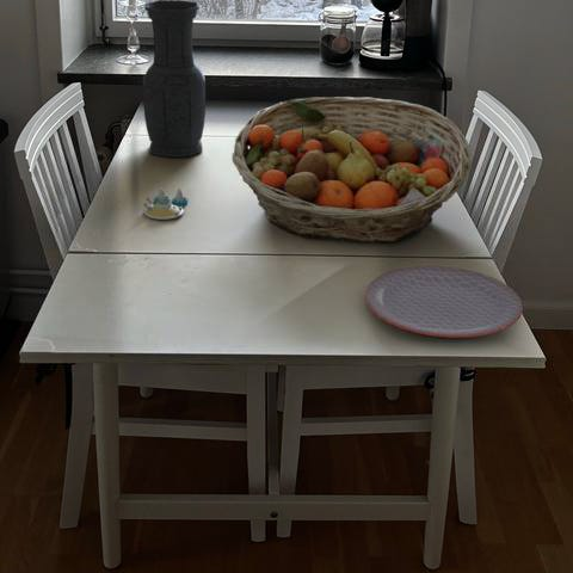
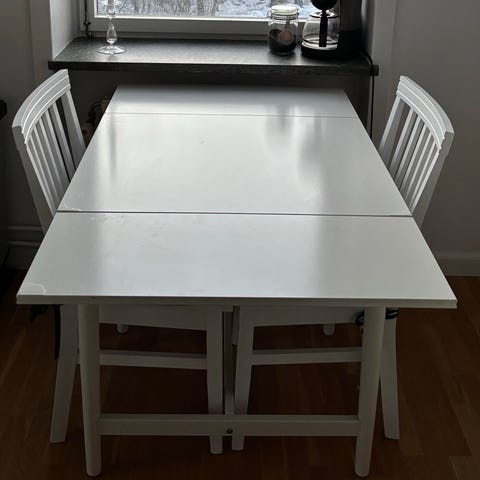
- fruit basket (350, 167)
- salt and pepper shaker set (165, 202)
- vase (173, 79)
- plate (443, 303)
